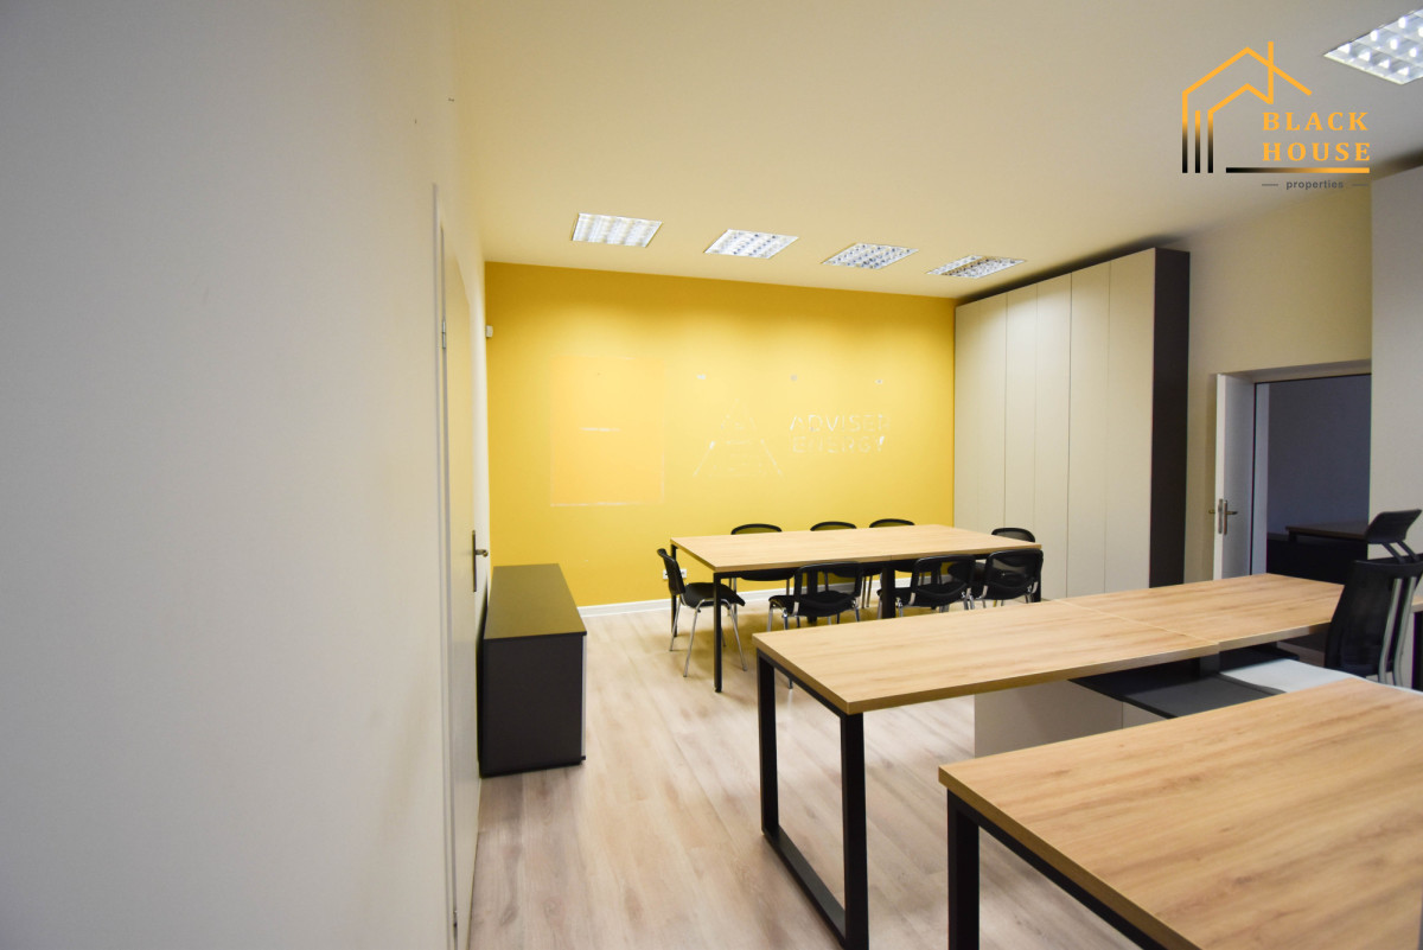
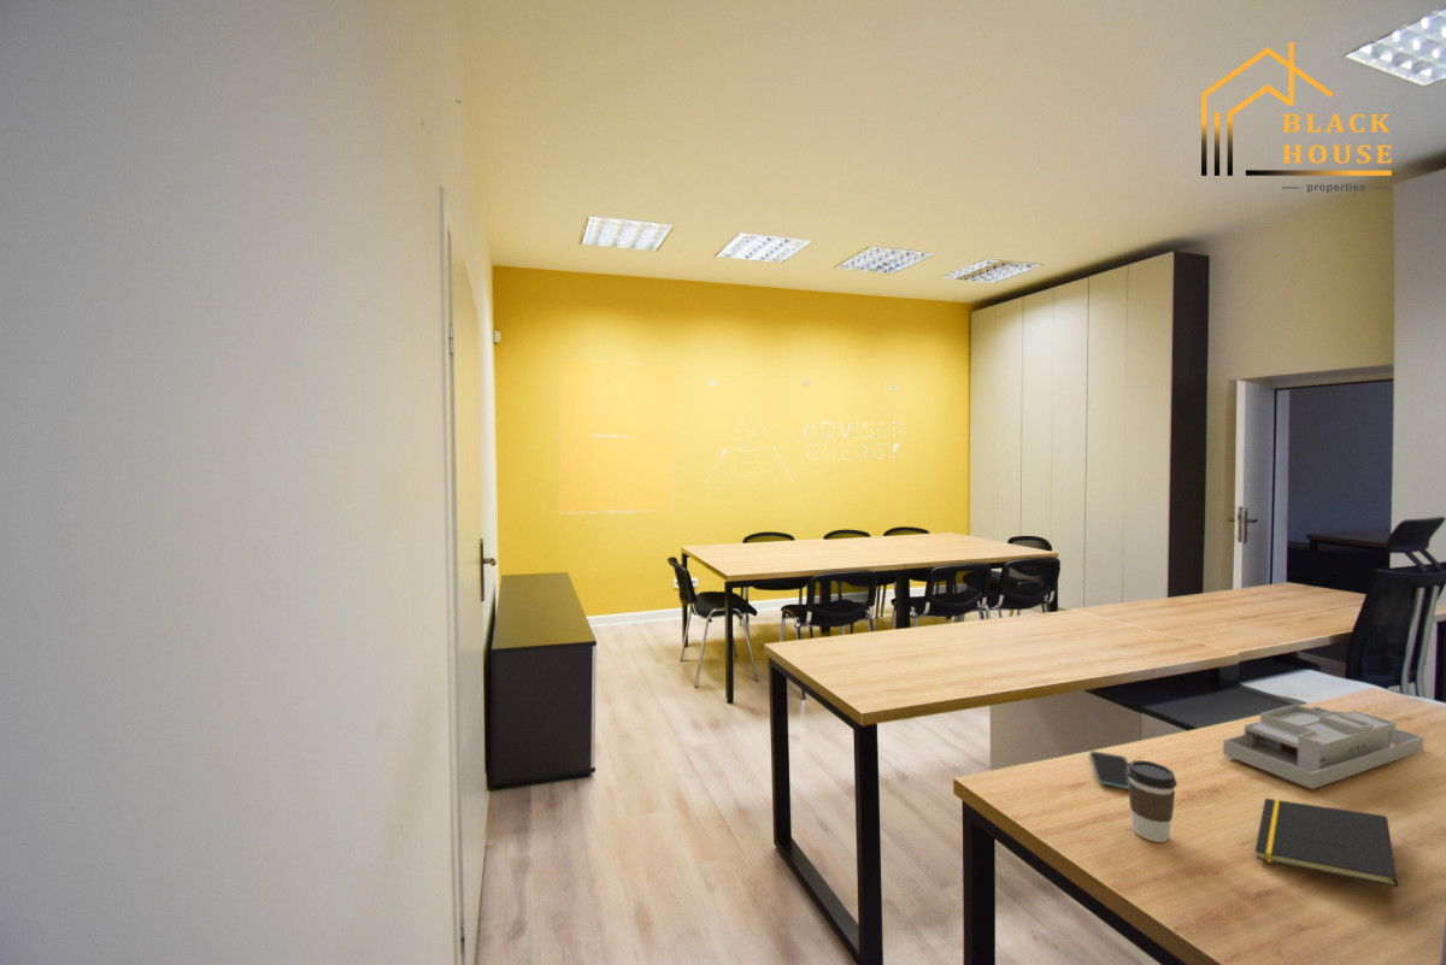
+ smartphone (1112, 769)
+ desk organizer (1324, 734)
+ coffee cup (1151, 800)
+ notepad (1322, 836)
